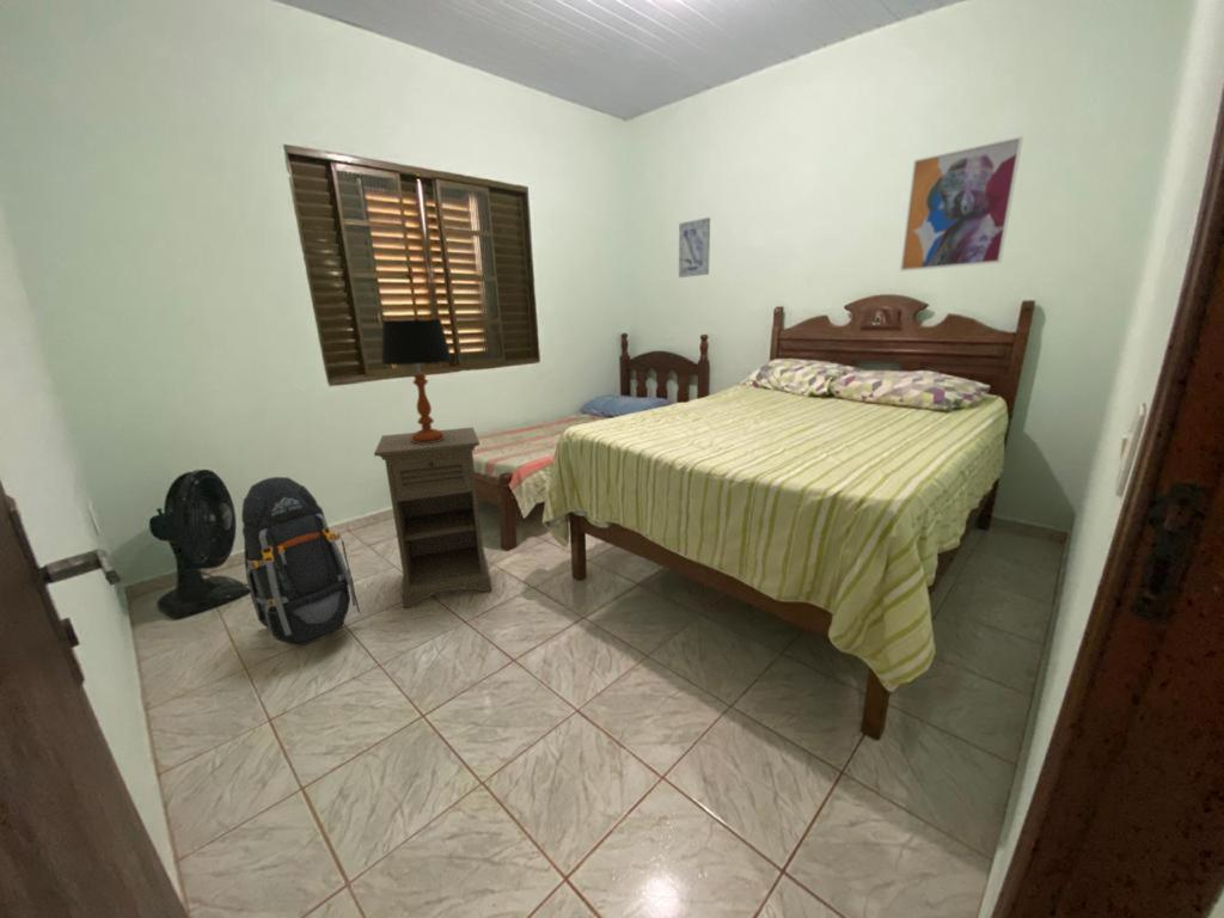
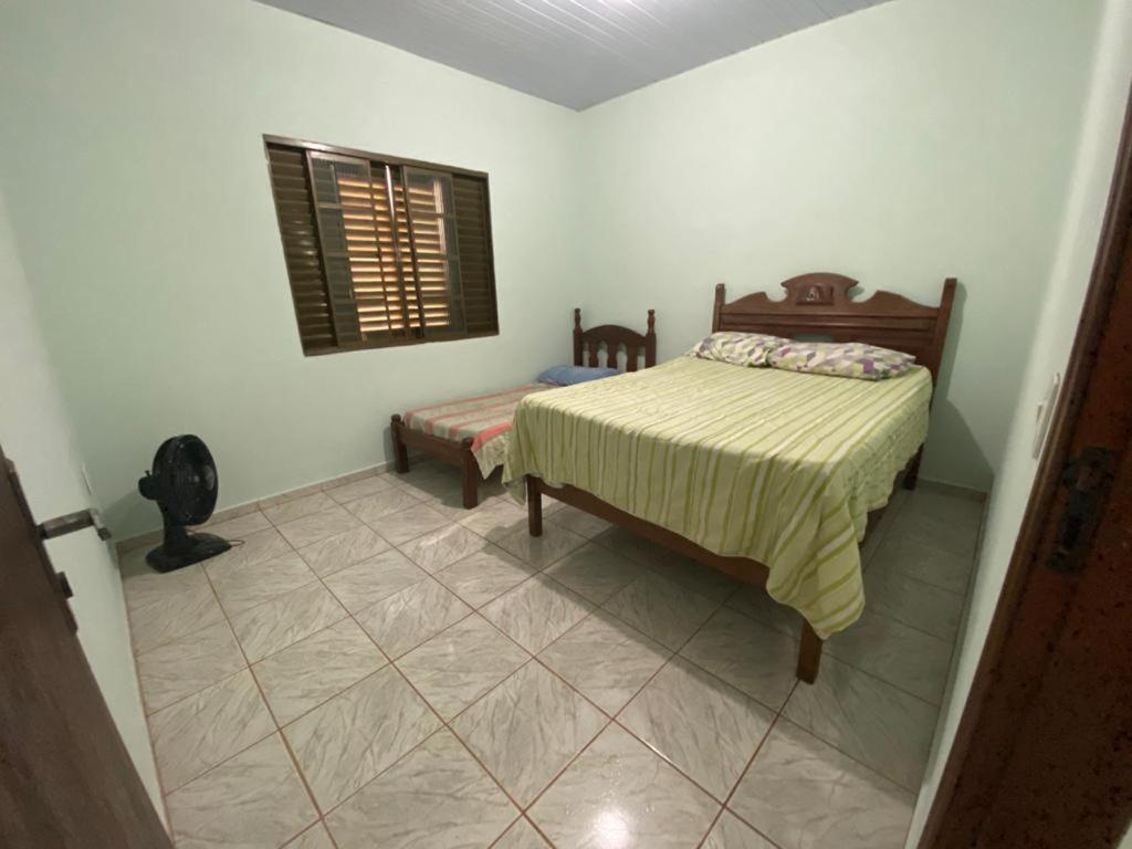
- wall art (955, 209)
- table lamp (420, 381)
- nightstand (437, 513)
- backpack (294, 559)
- wall art (693, 249)
